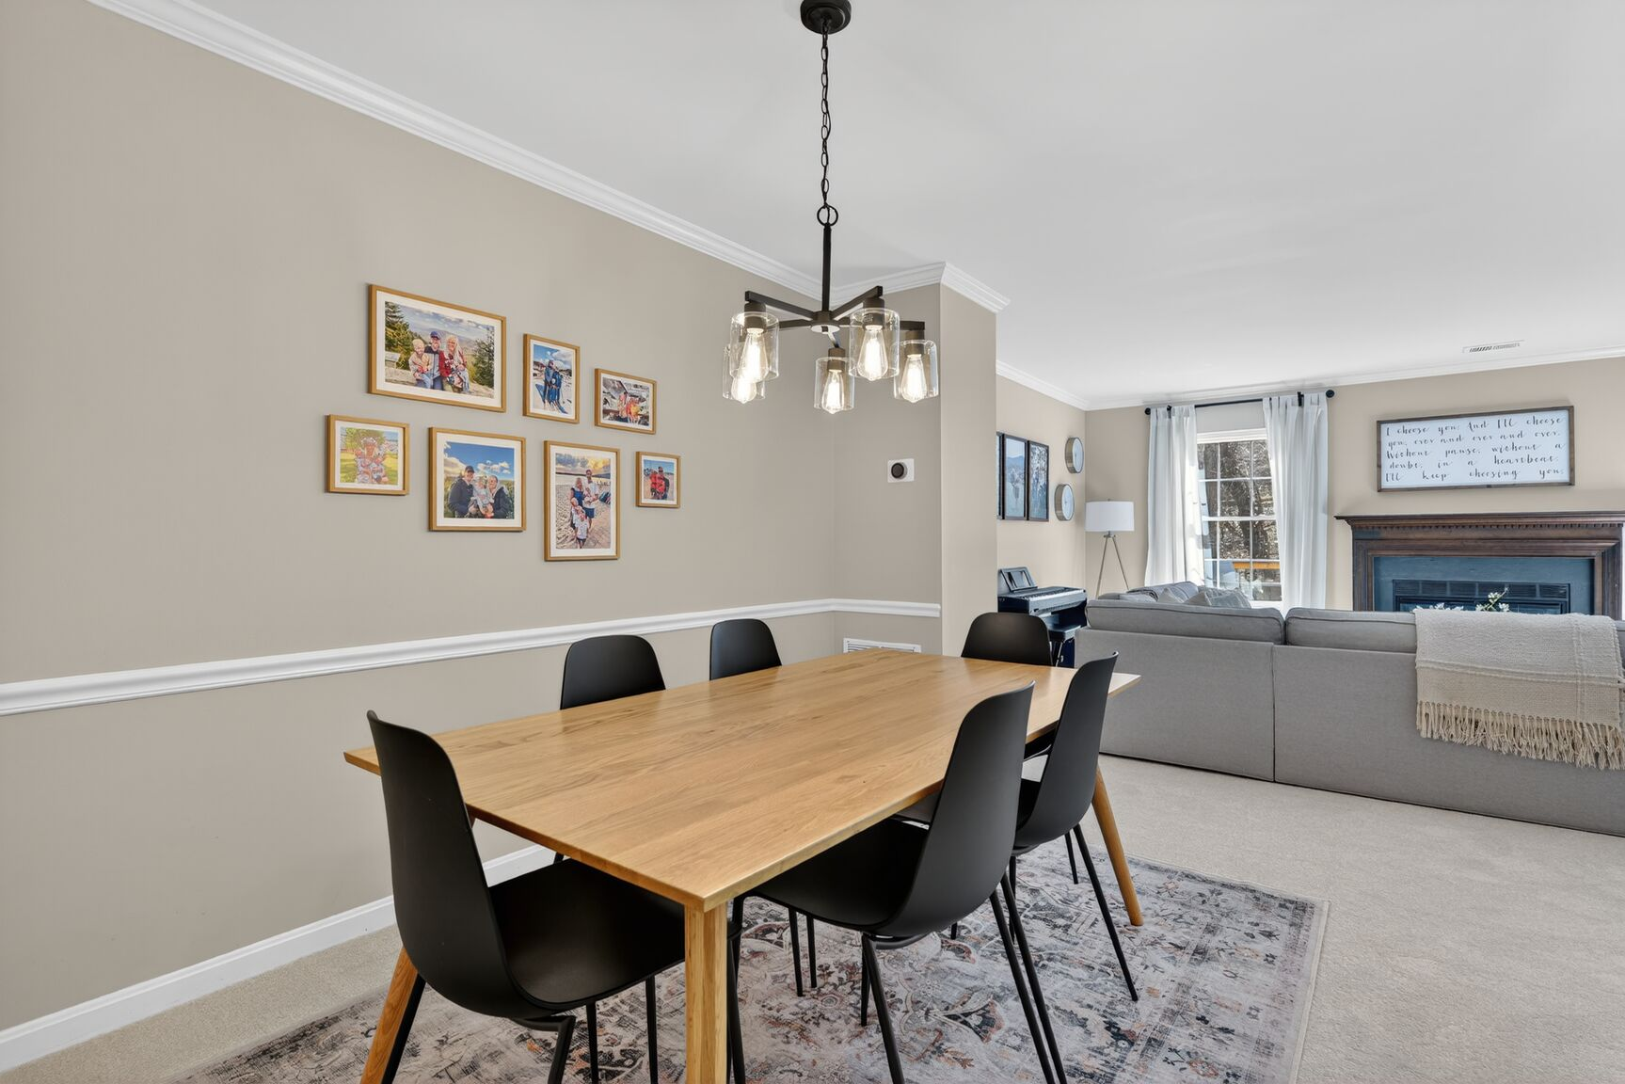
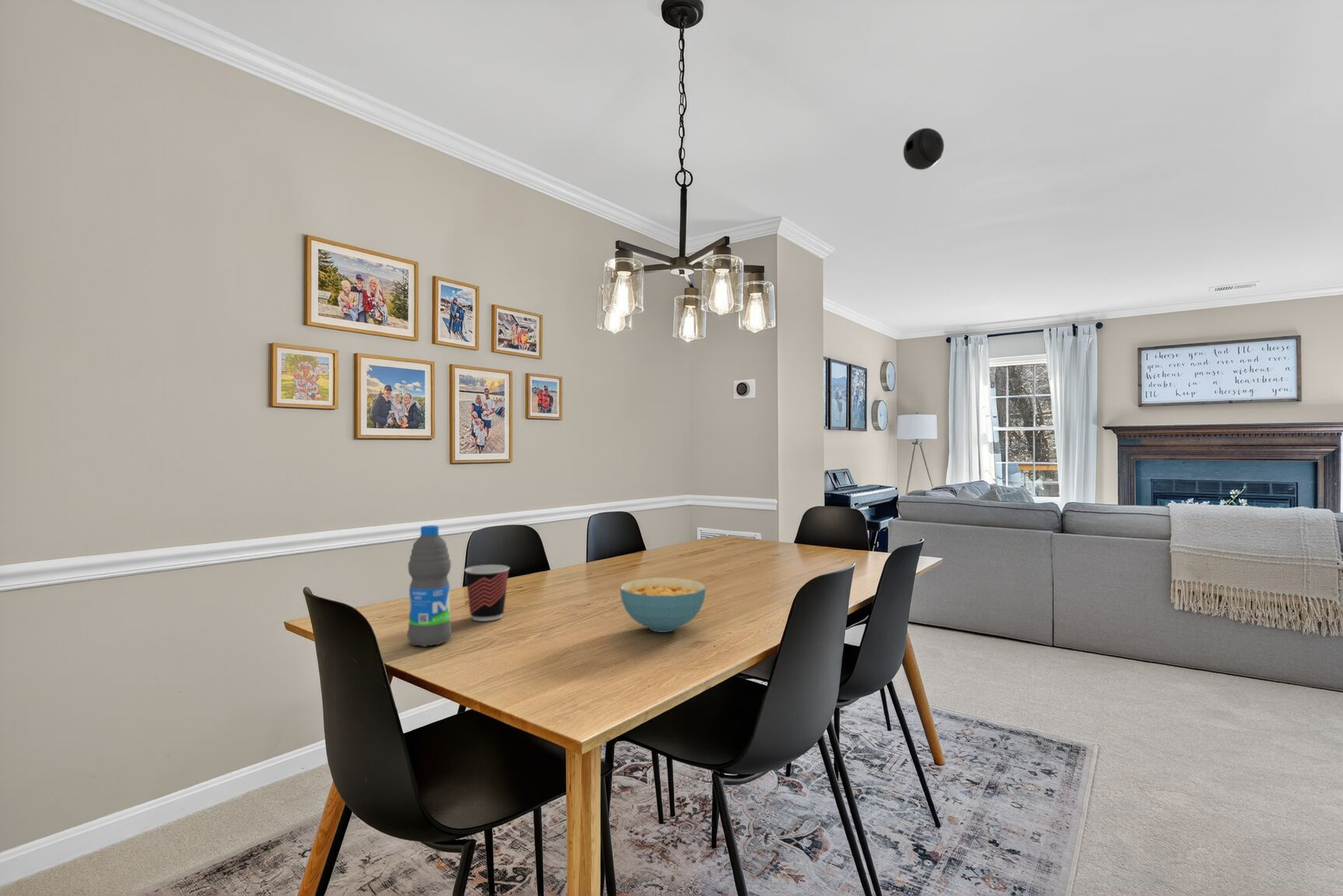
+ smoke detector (923, 149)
+ water bottle (429, 583)
+ cup (487, 593)
+ cereal bowl (663, 607)
